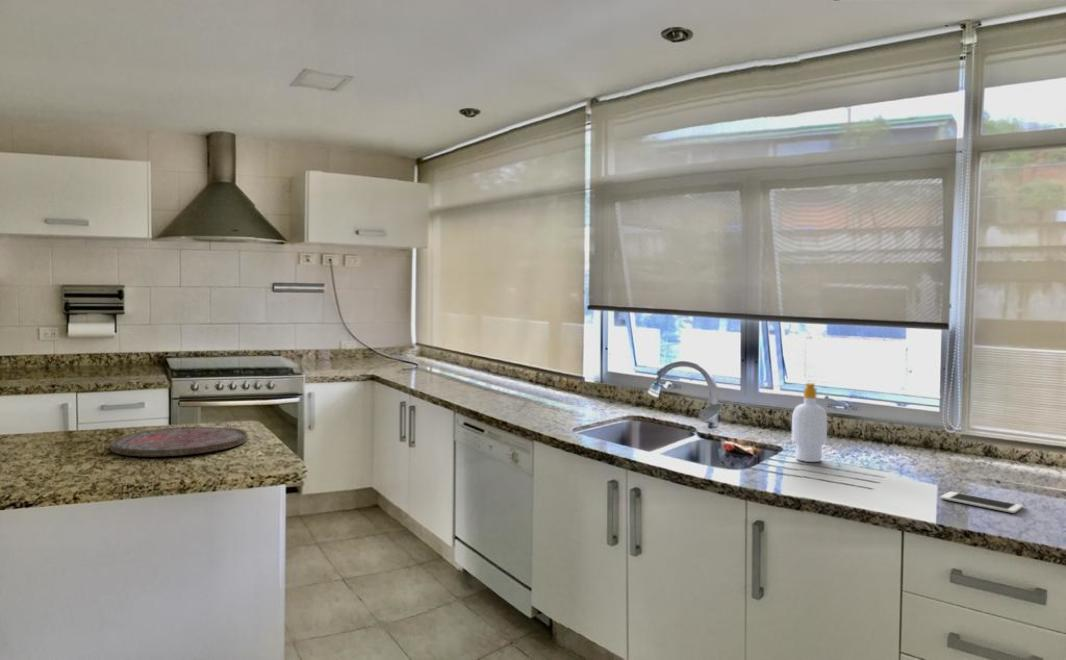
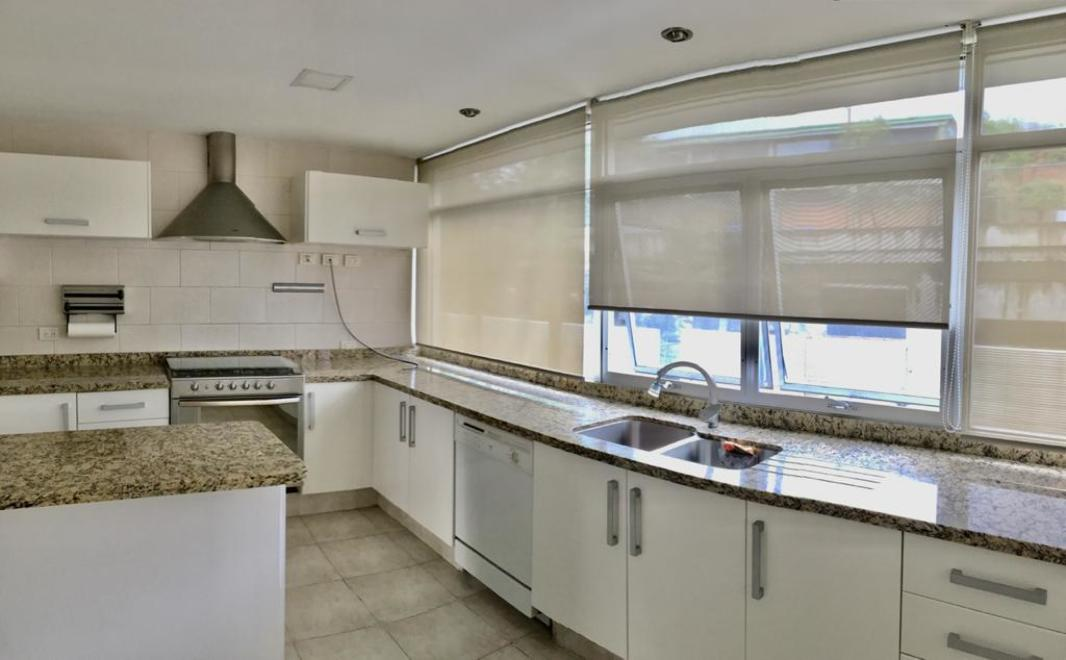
- soap bottle (809, 421)
- cell phone (980, 501)
- cutting board (181, 440)
